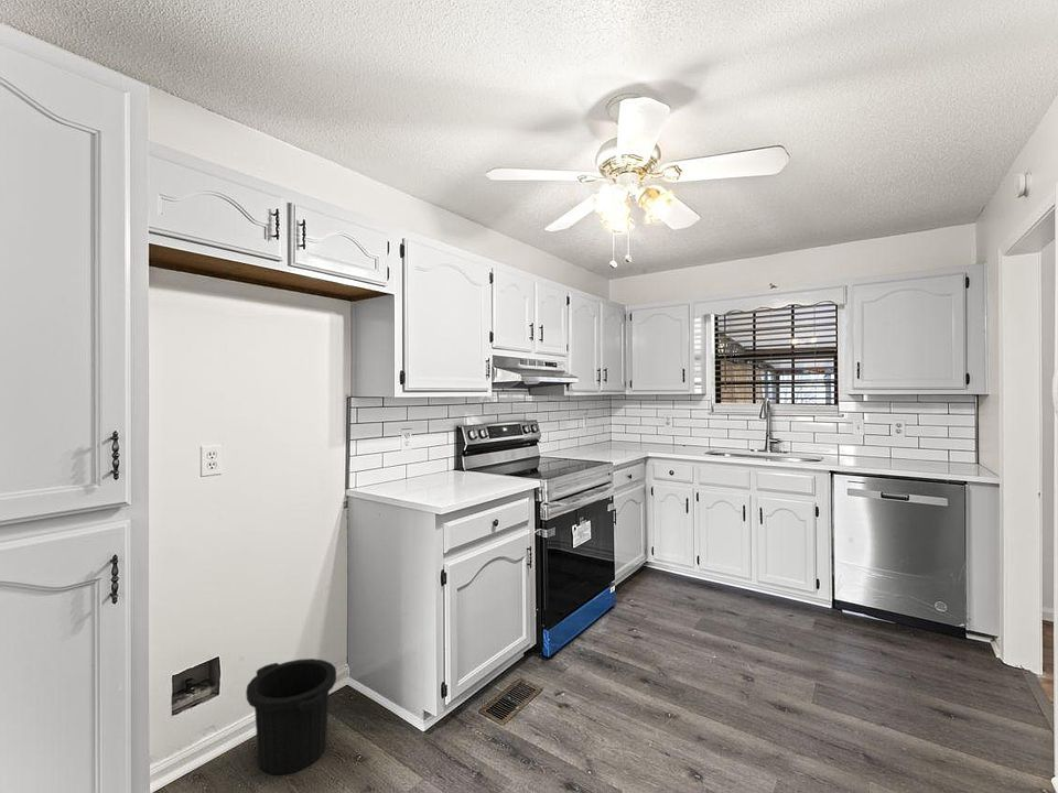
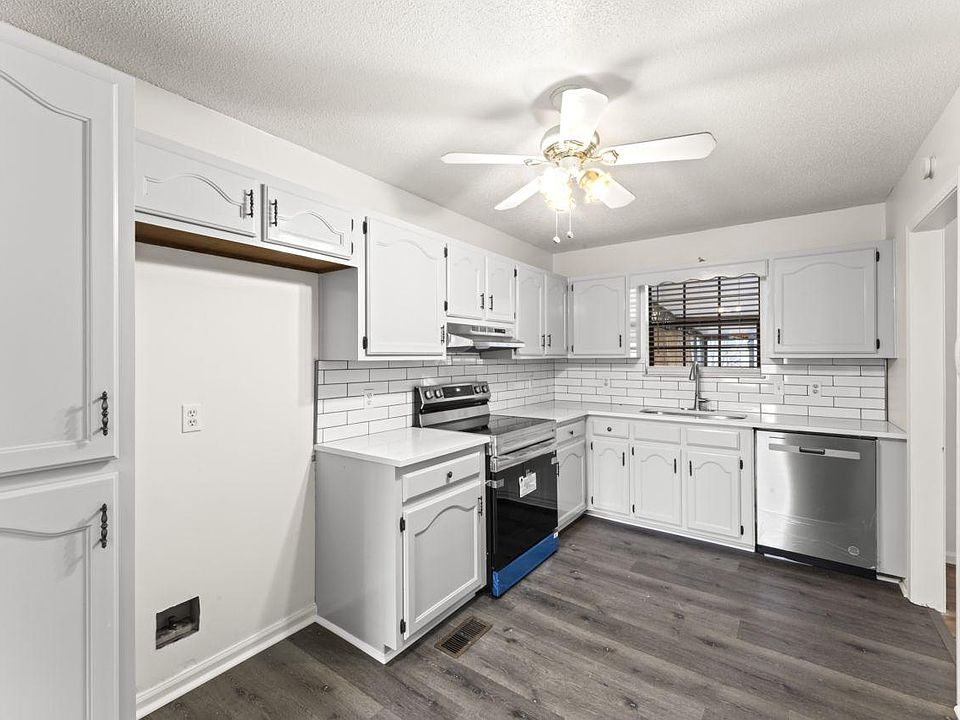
- trash can (292, 715)
